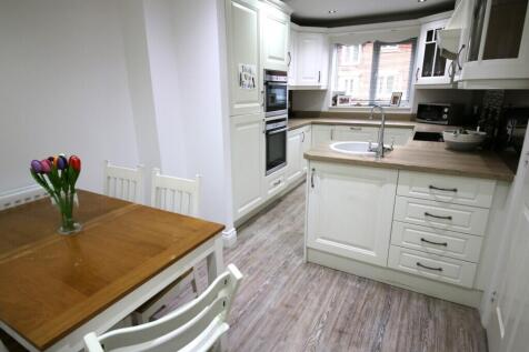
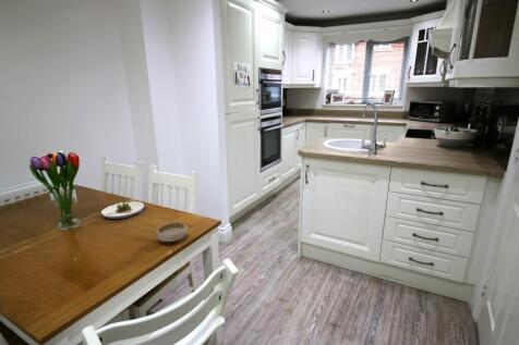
+ salad plate (122, 207)
+ bowl (171, 233)
